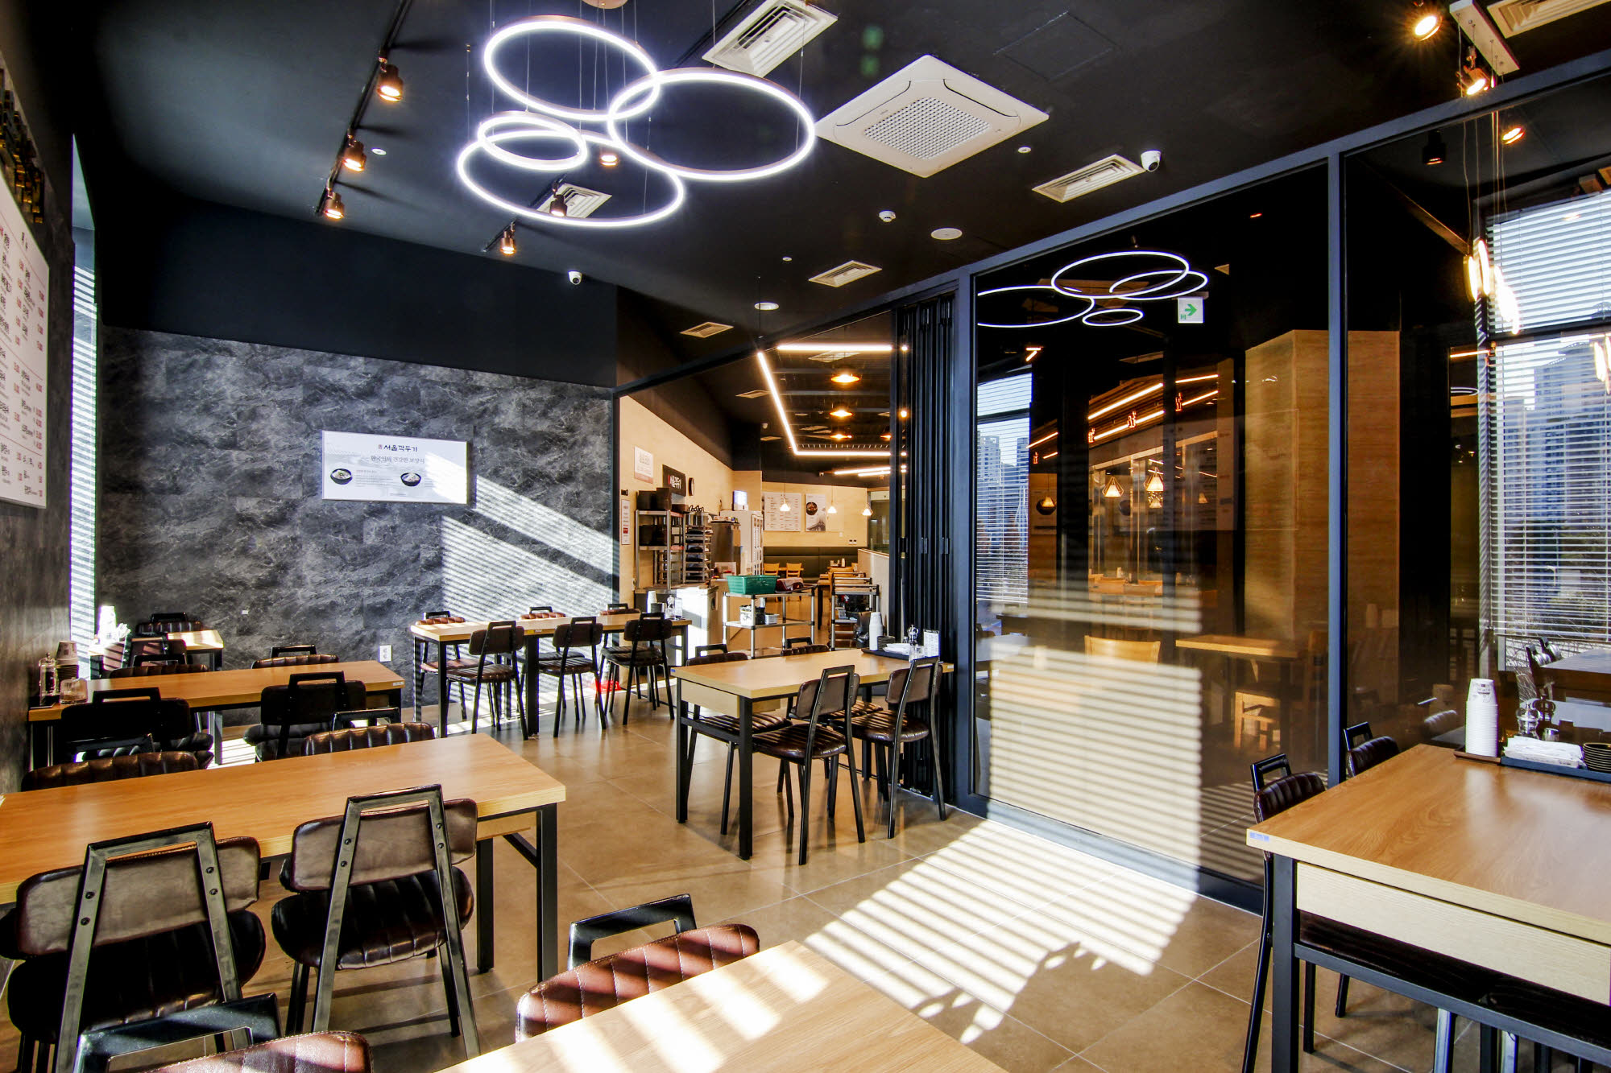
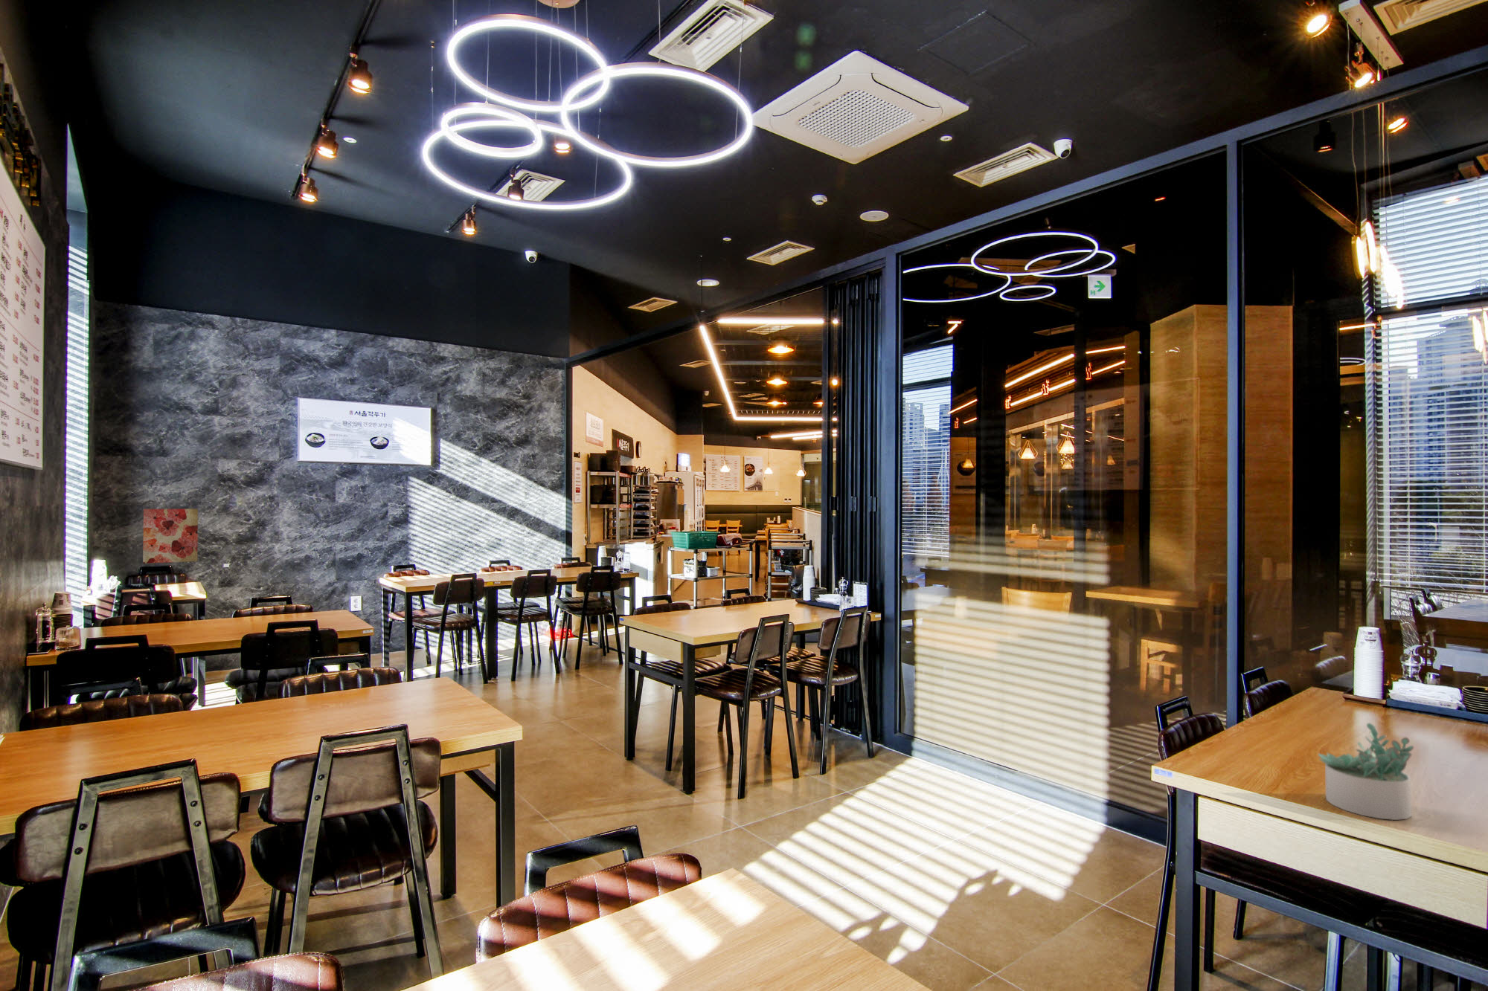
+ succulent plant (1364, 763)
+ wall art (170, 535)
